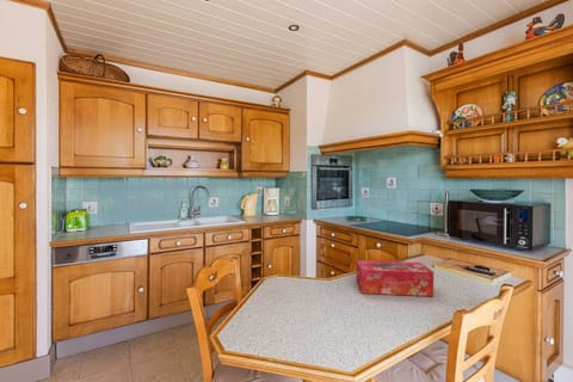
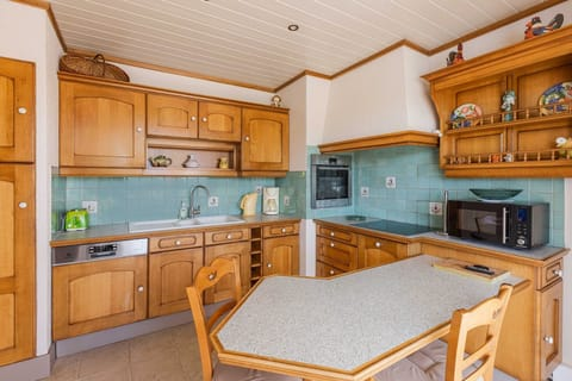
- tissue box (392, 276)
